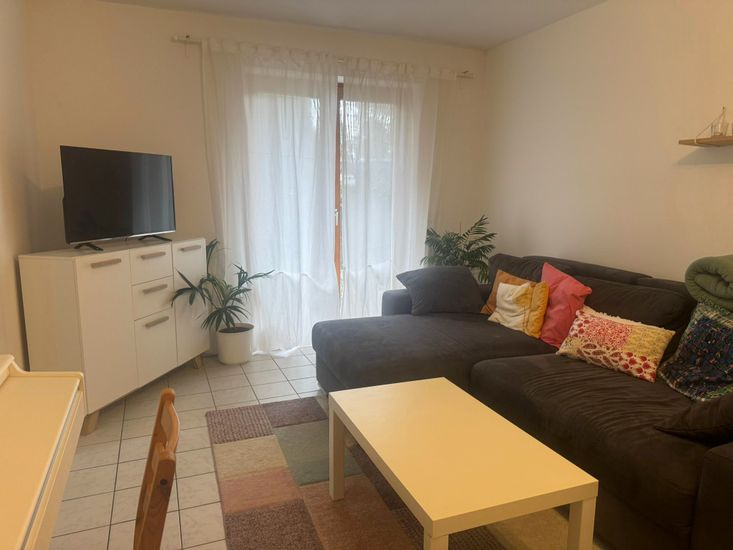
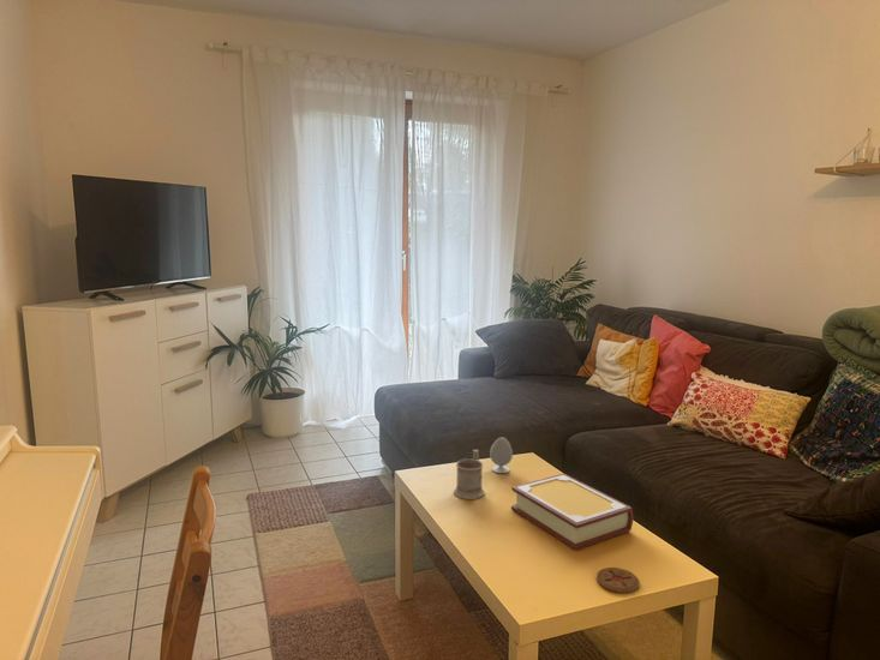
+ mug (471, 472)
+ coaster (617, 580)
+ egg chair (501, 454)
+ book (569, 508)
